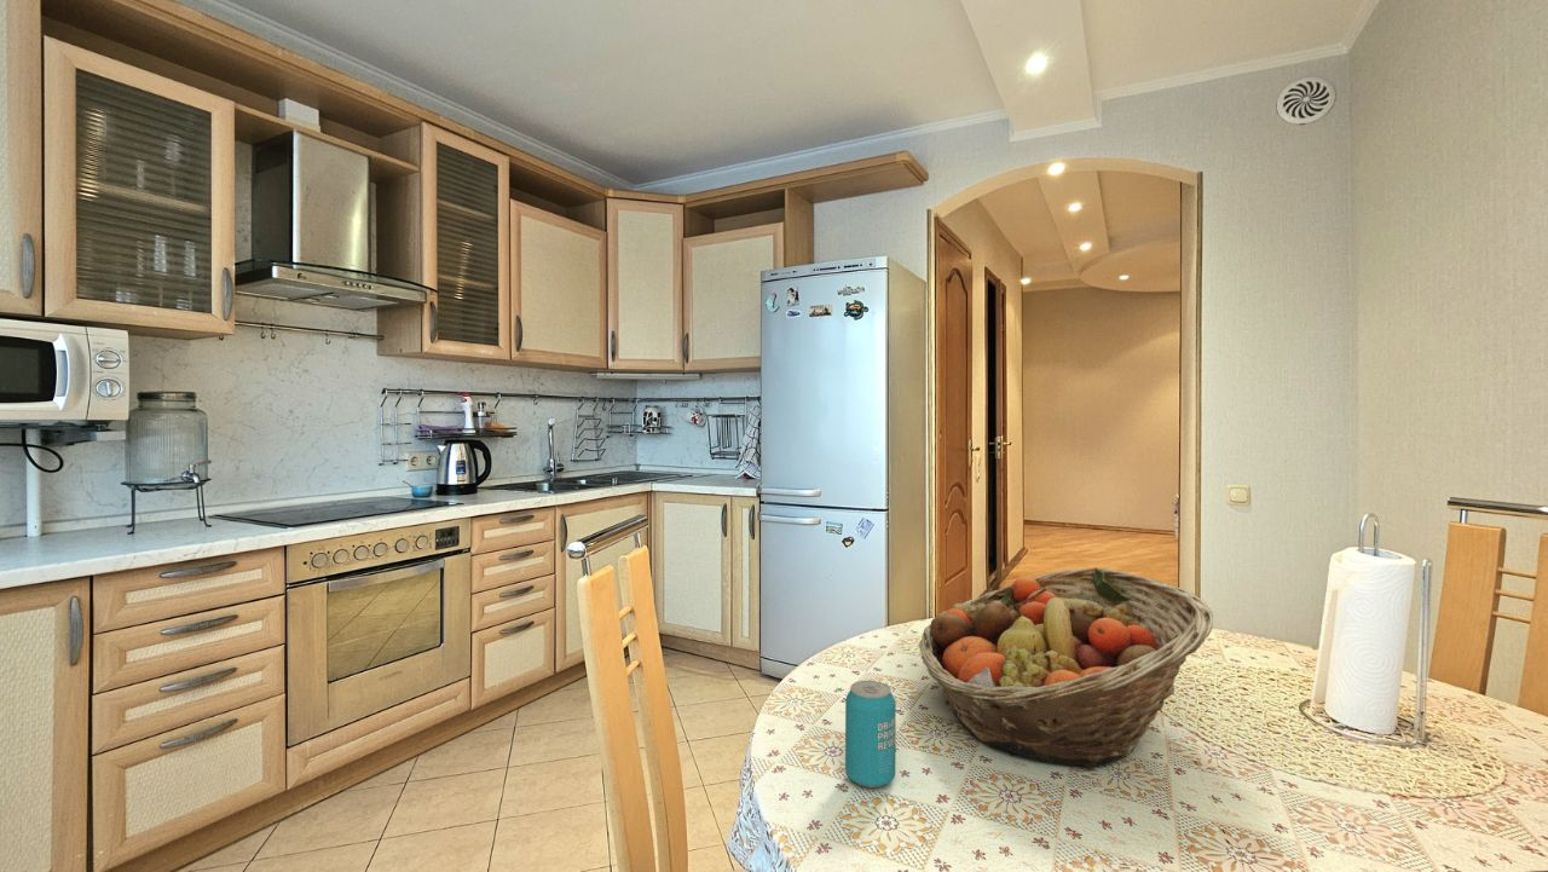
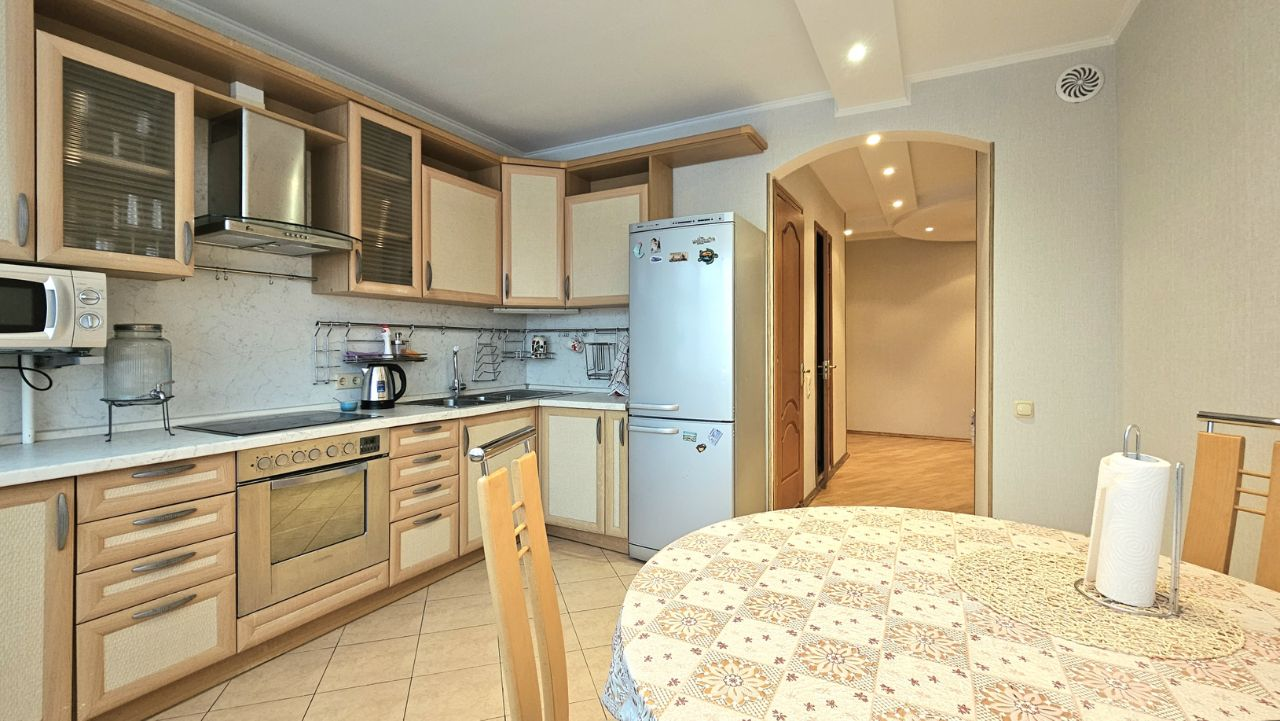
- fruit basket (1050, 648)
- beverage can (870, 733)
